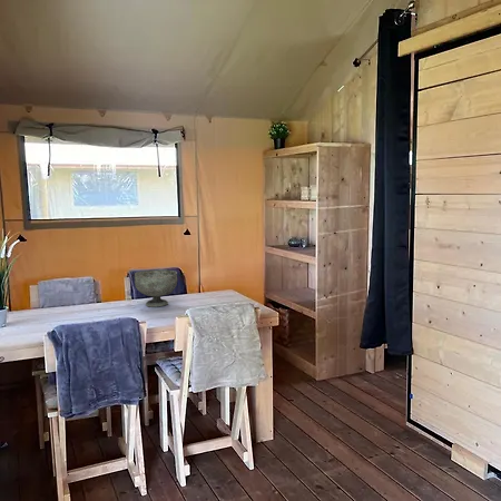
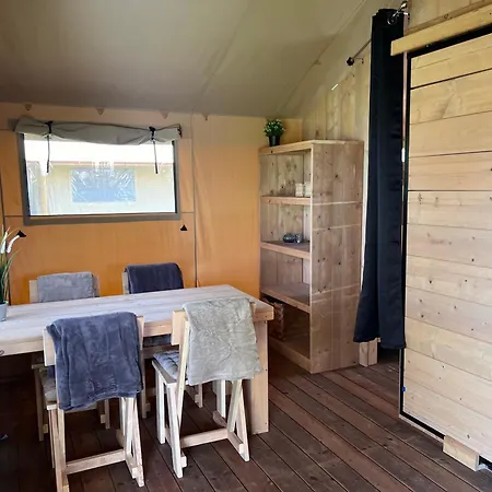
- decorative bowl (156, 288)
